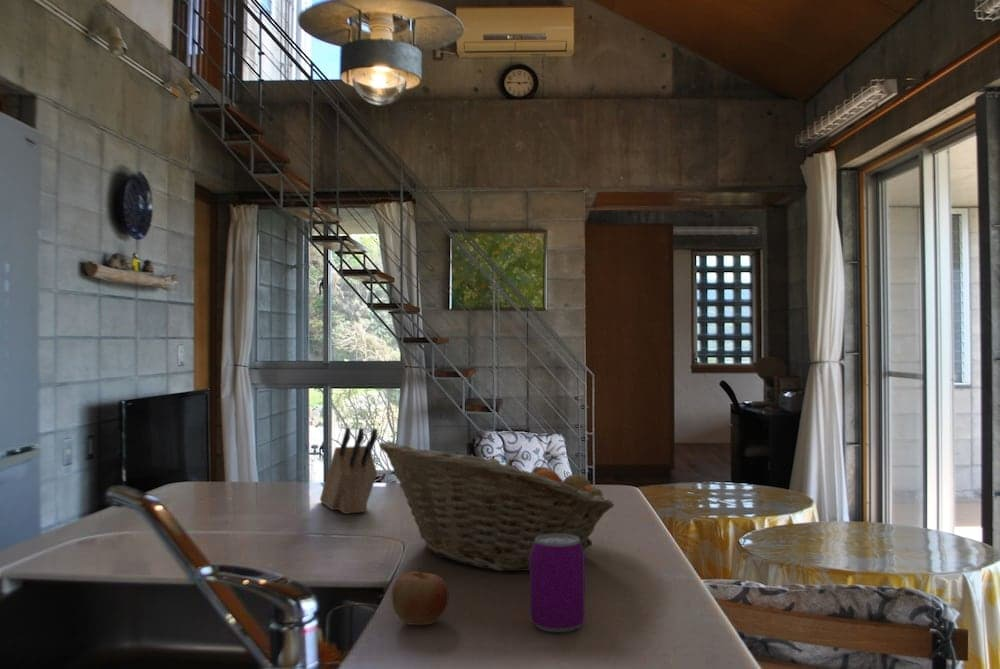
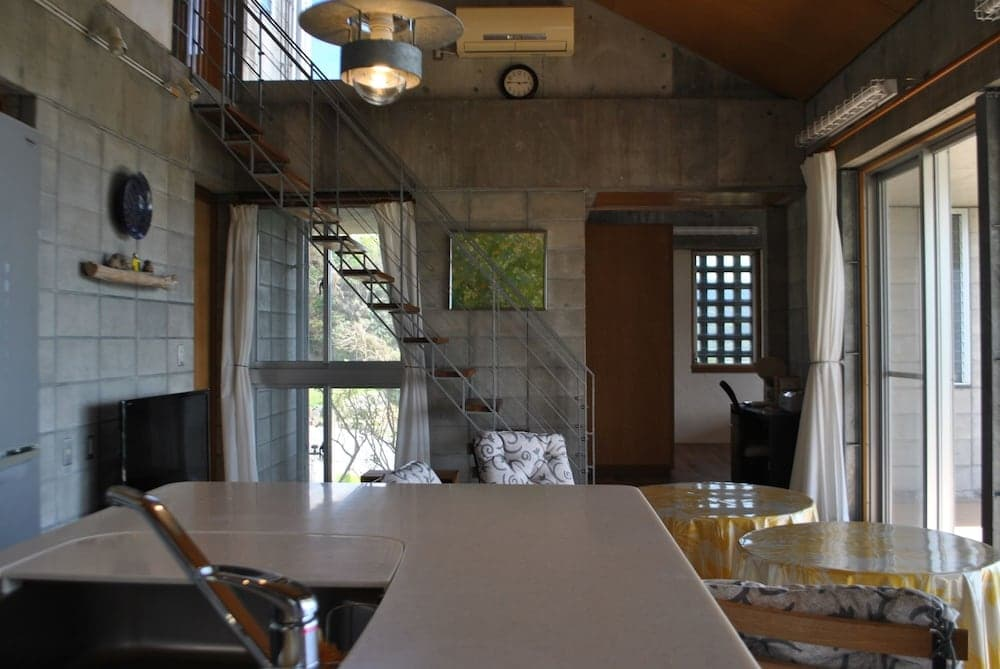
- fruit basket (492, 494)
- knife block (349, 466)
- apple (419, 594)
- beverage can (557, 581)
